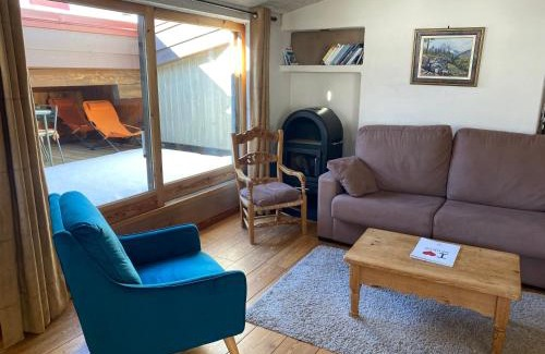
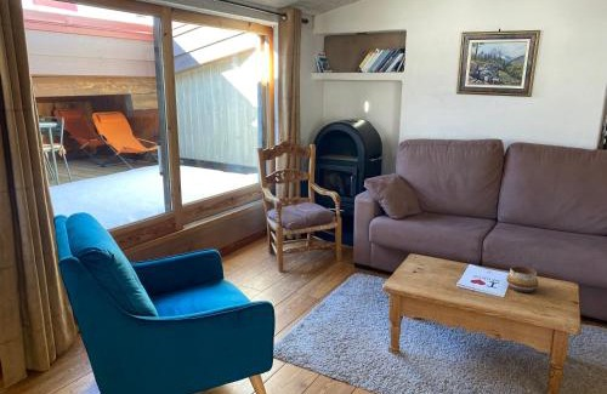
+ decorative bowl (522, 279)
